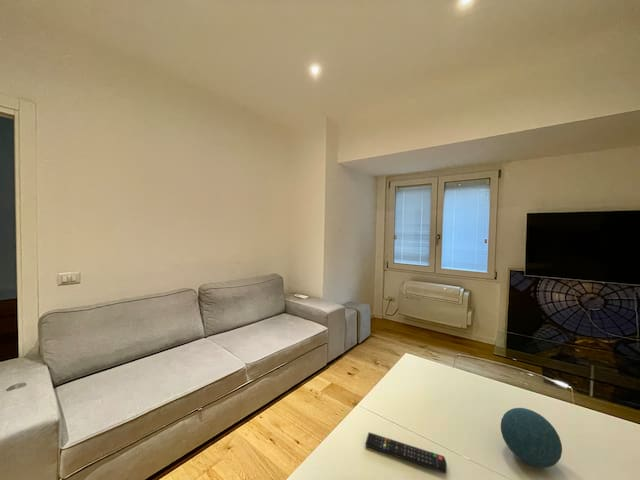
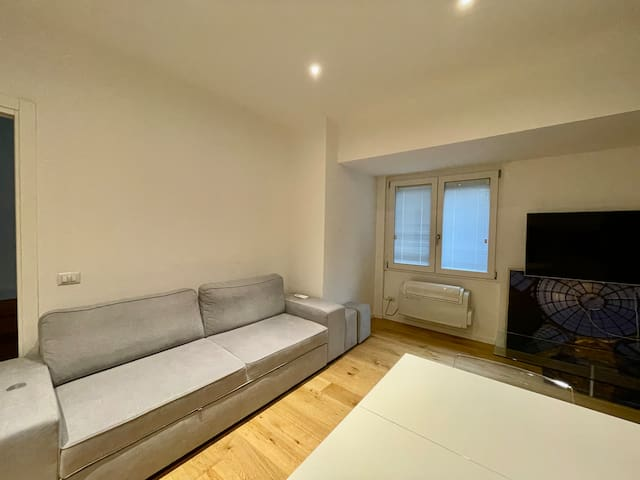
- remote control (404, 452)
- decorative orb (529, 436)
